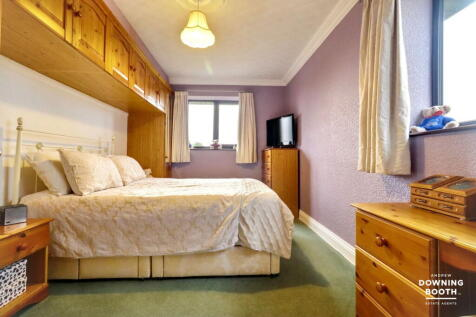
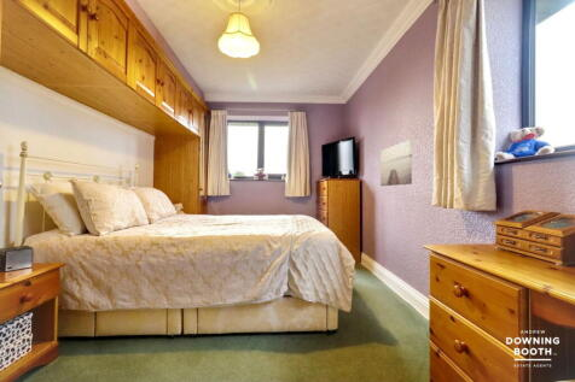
+ wall art (394, 165)
